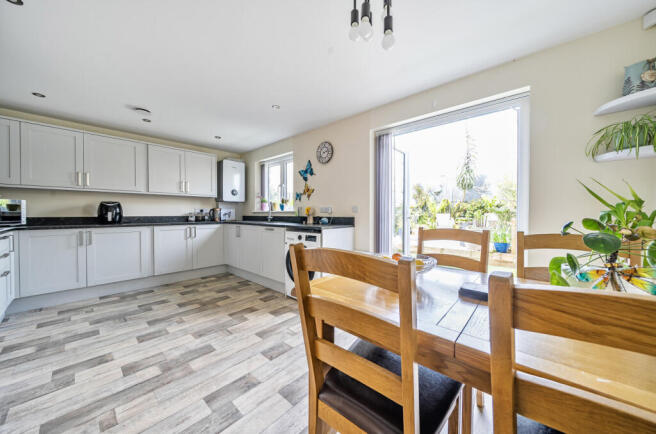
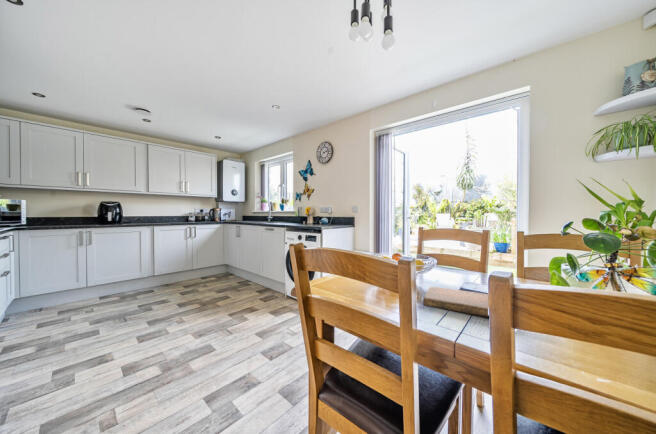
+ notebook (465, 301)
